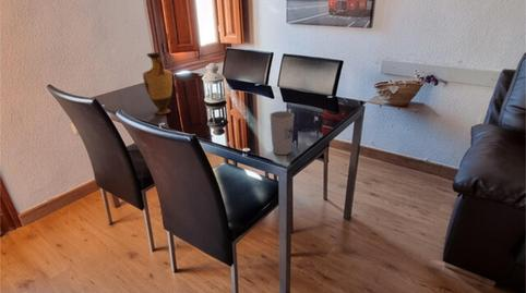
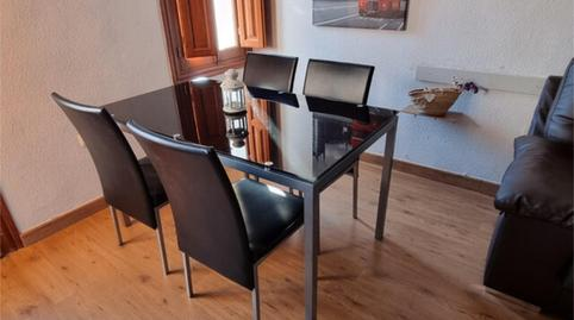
- cup (282, 133)
- vase (158, 84)
